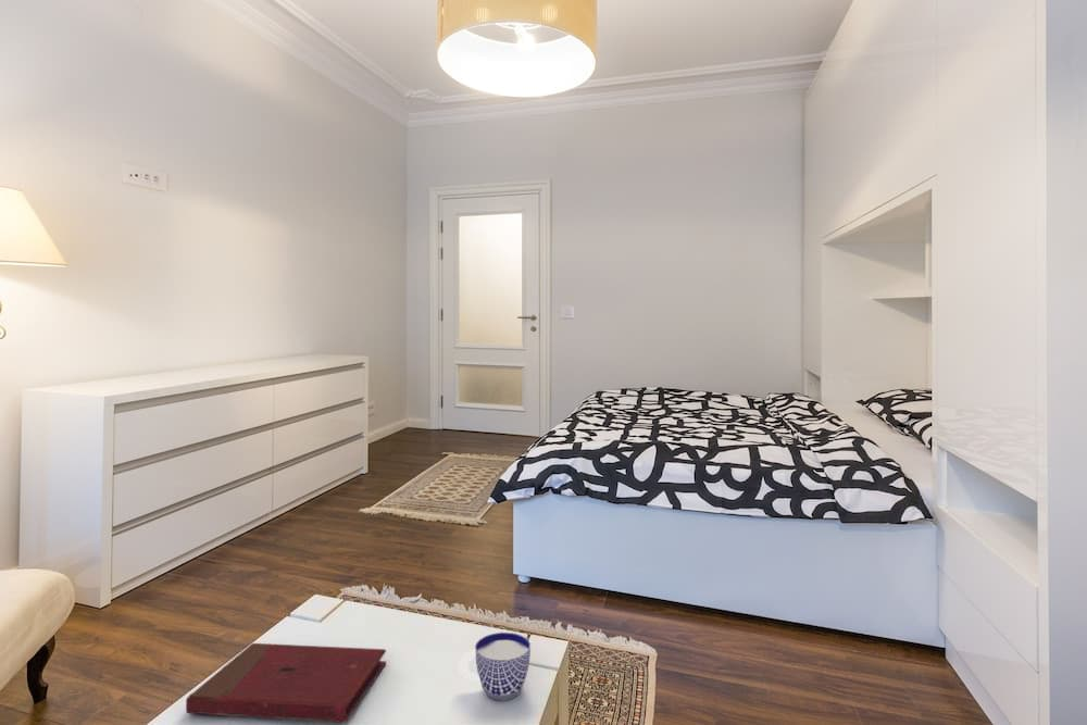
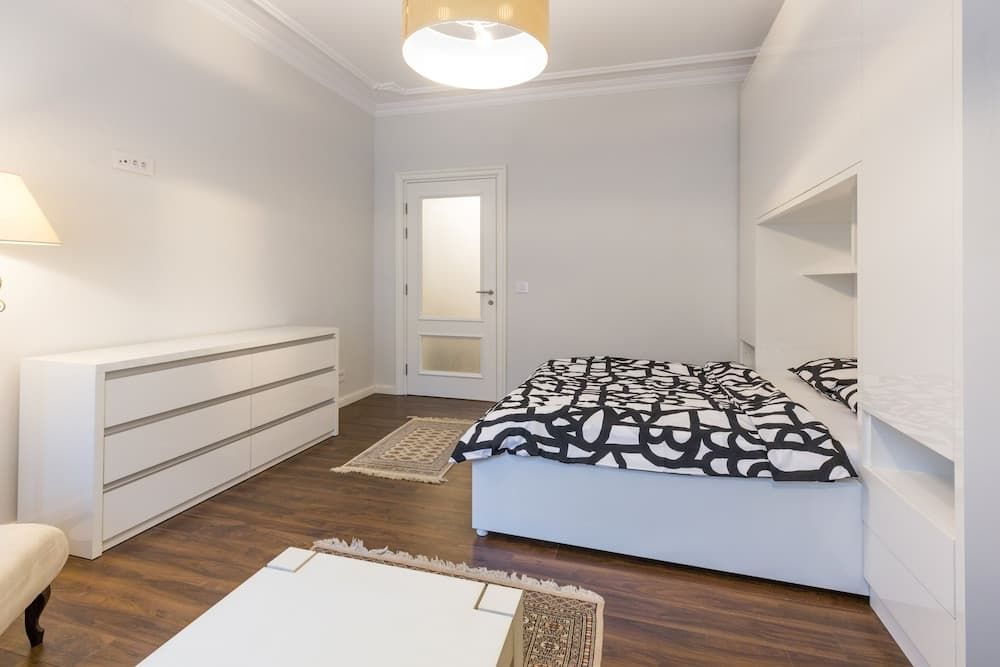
- book (293, 678)
- cup (493, 667)
